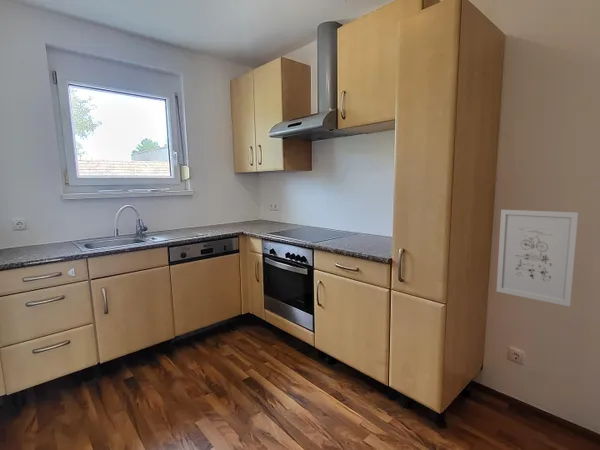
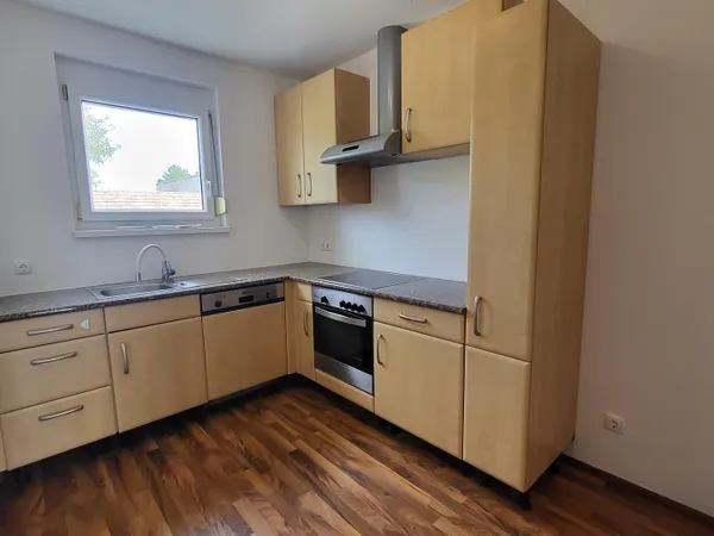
- wall art (534, 255)
